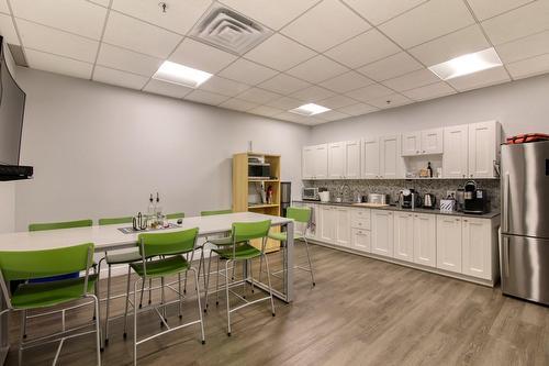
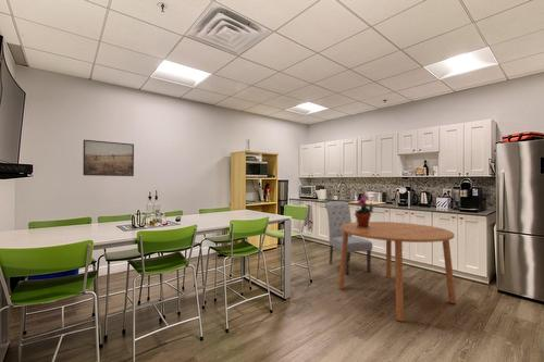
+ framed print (109, 159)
+ dining table (391, 261)
+ potted plant (363, 211)
+ chair (348, 234)
